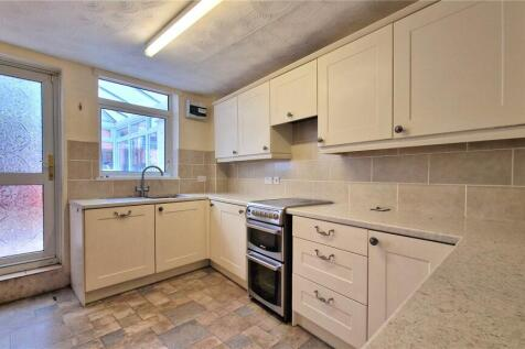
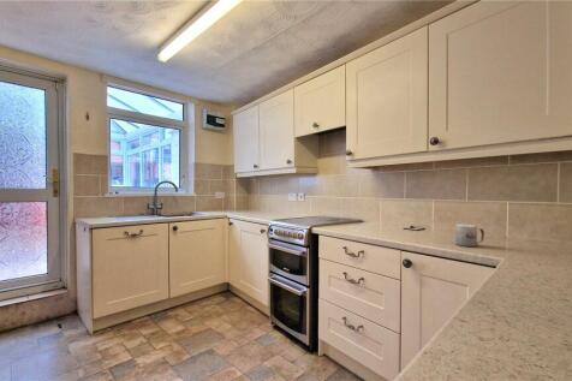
+ mug (470, 234)
